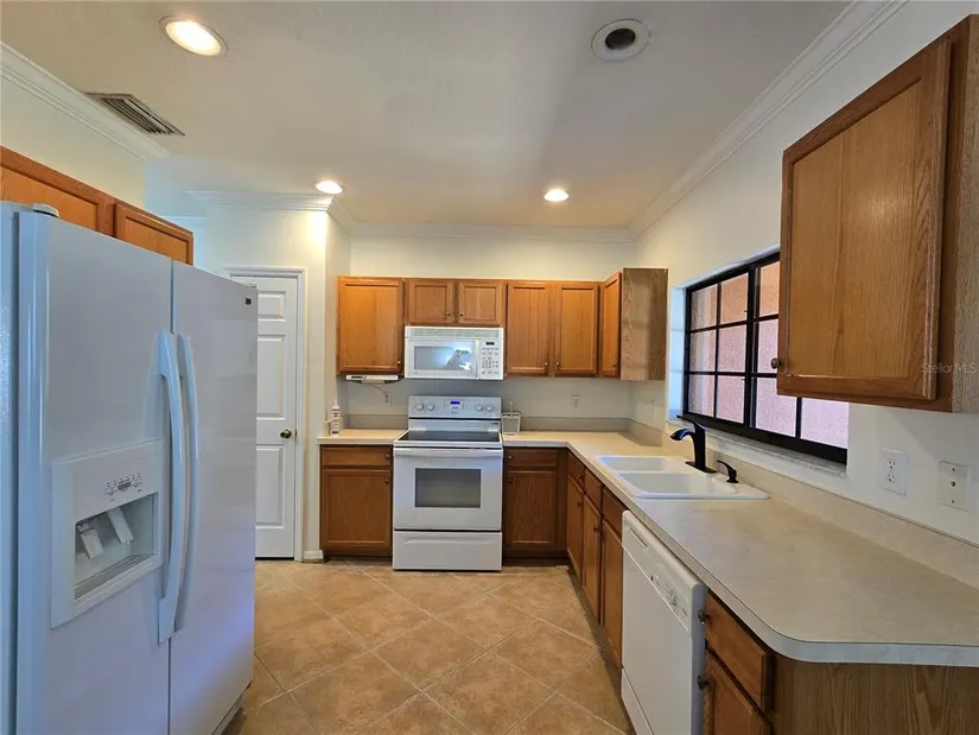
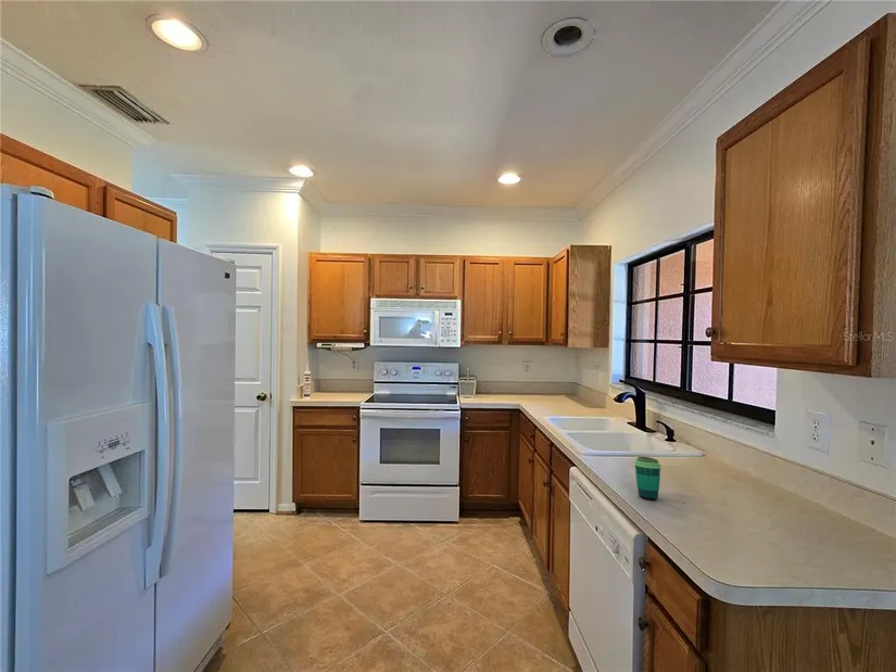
+ cup (646, 477)
